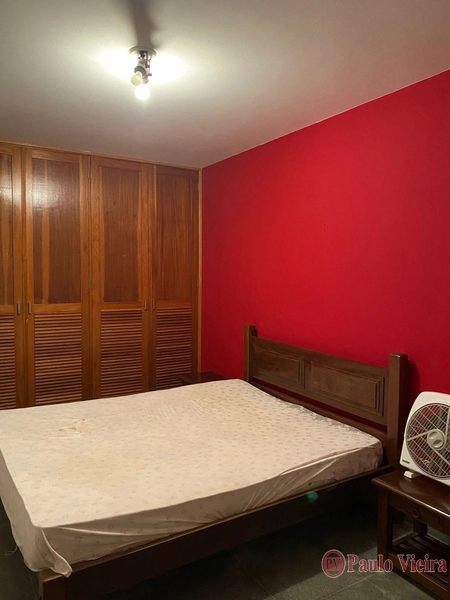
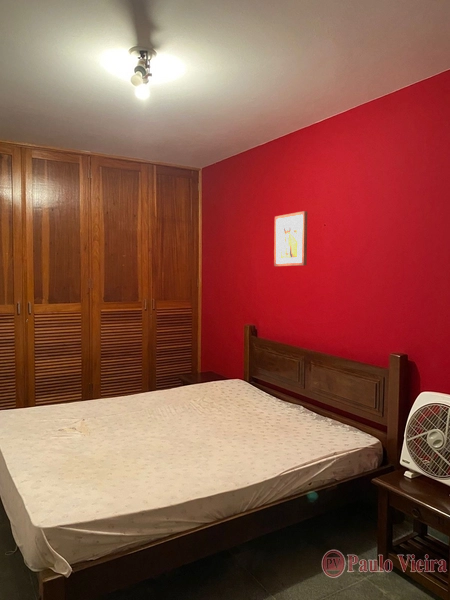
+ wall art (290, 240)
